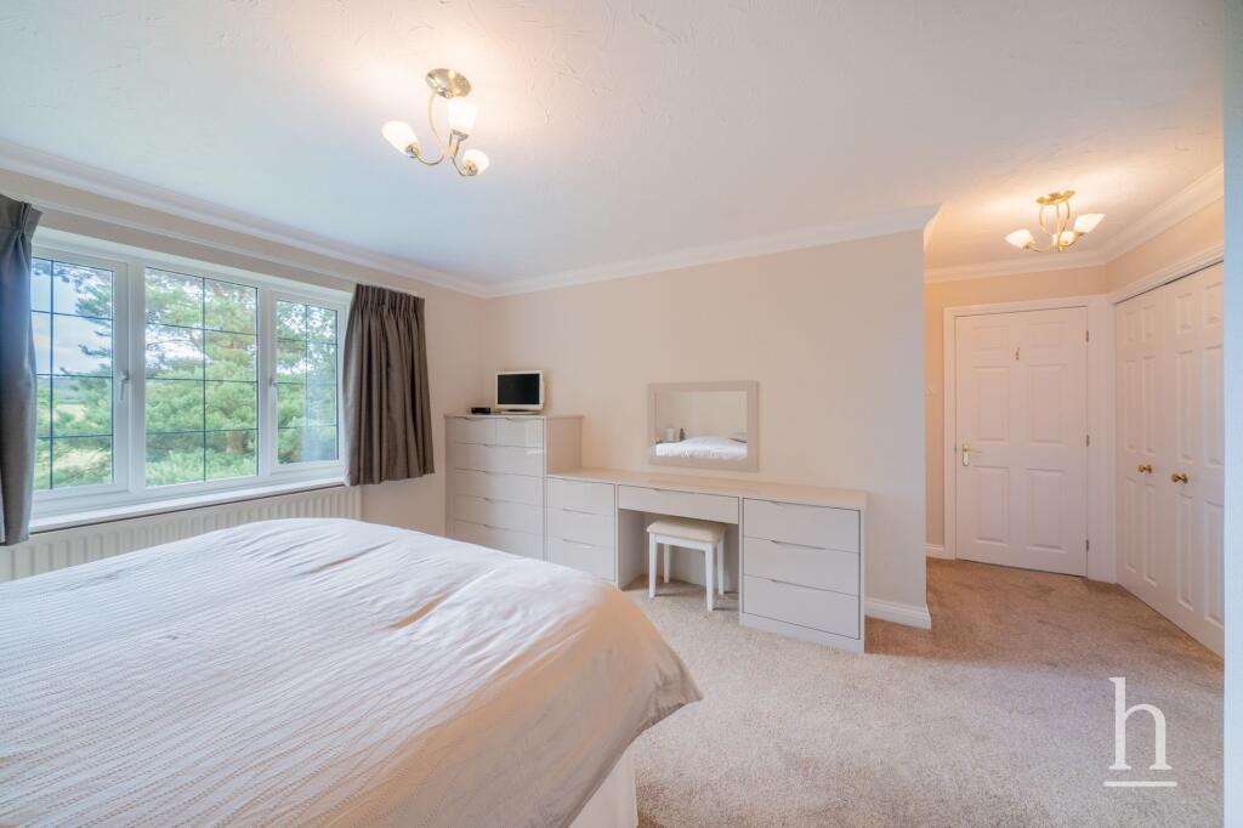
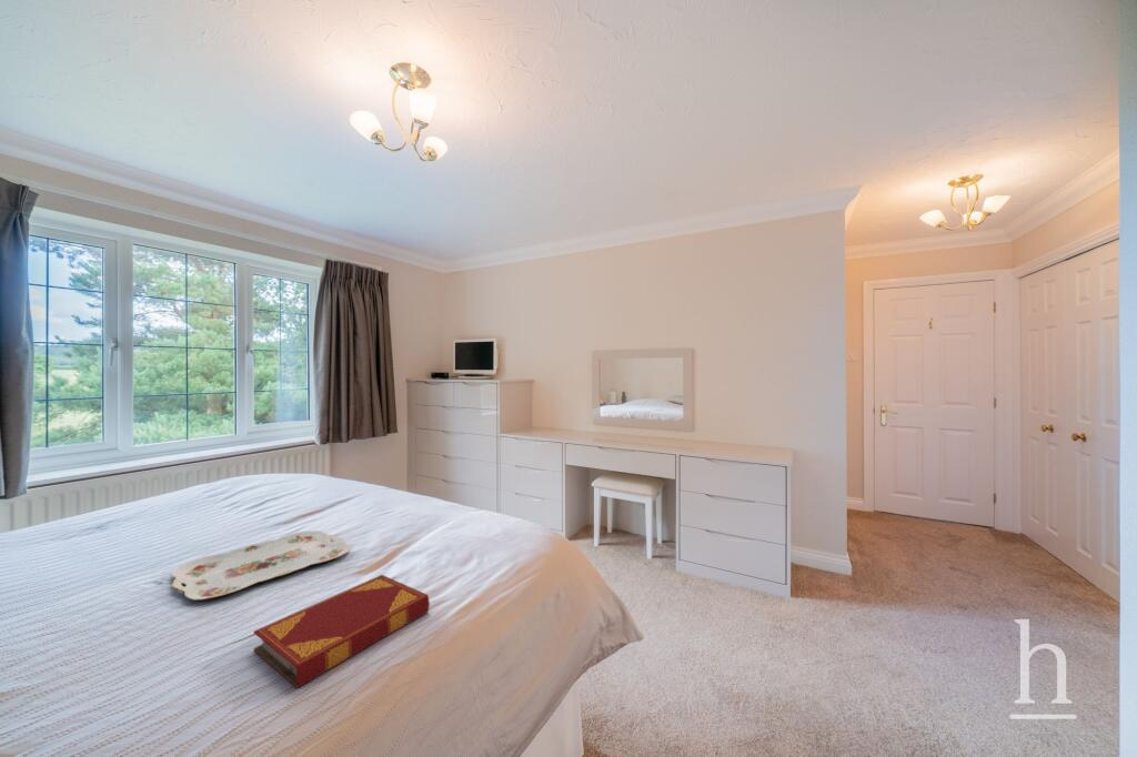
+ serving tray (266, 561)
+ hardback book (348, 620)
